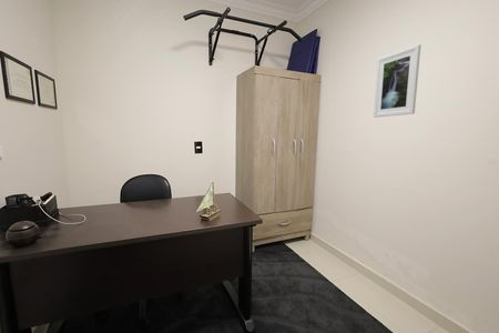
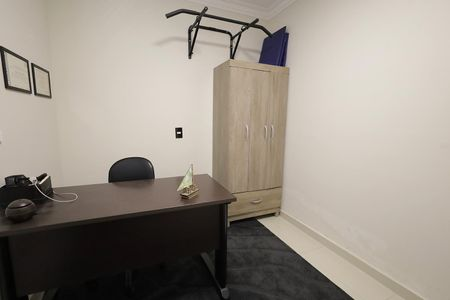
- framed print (395, 84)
